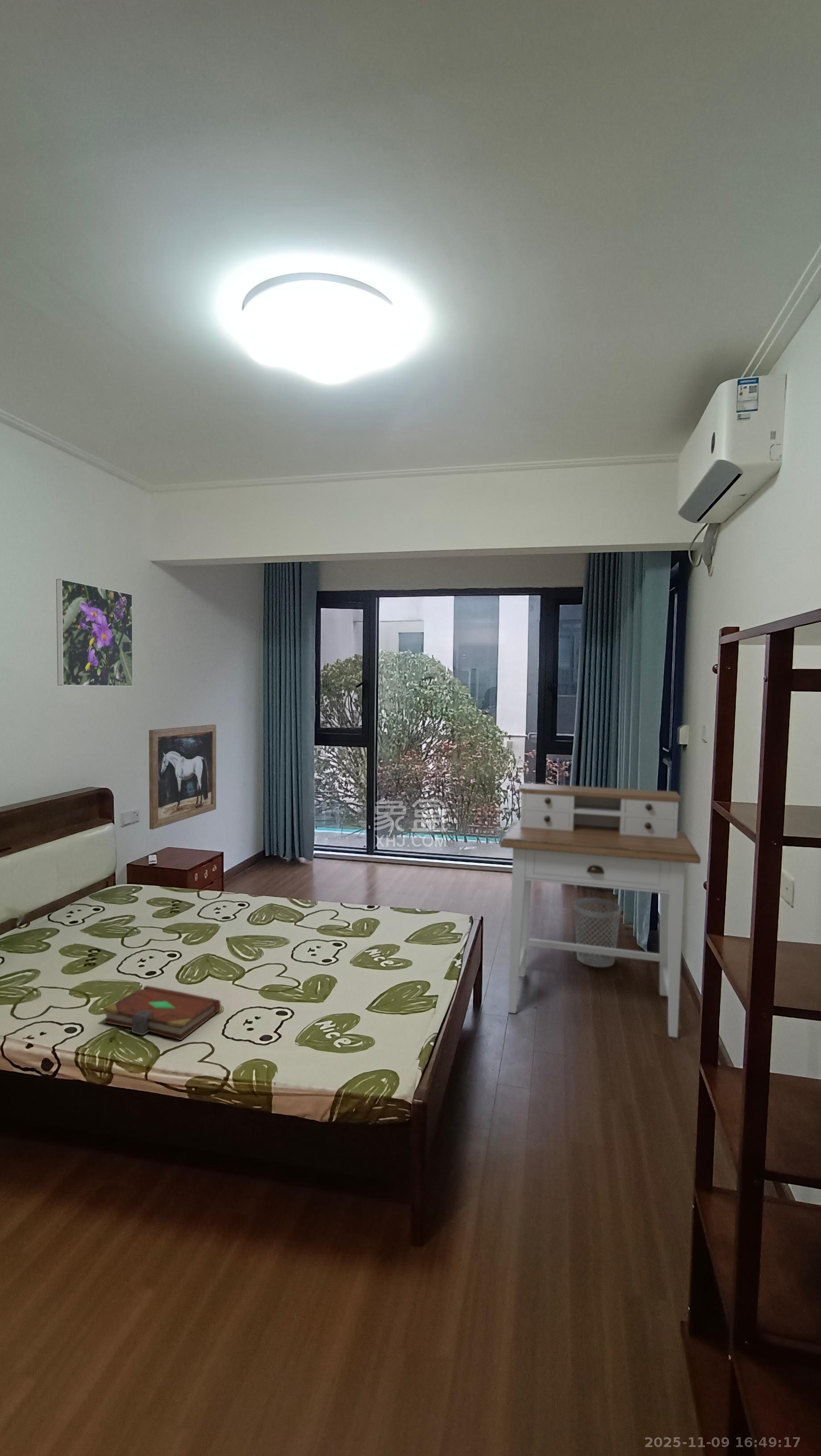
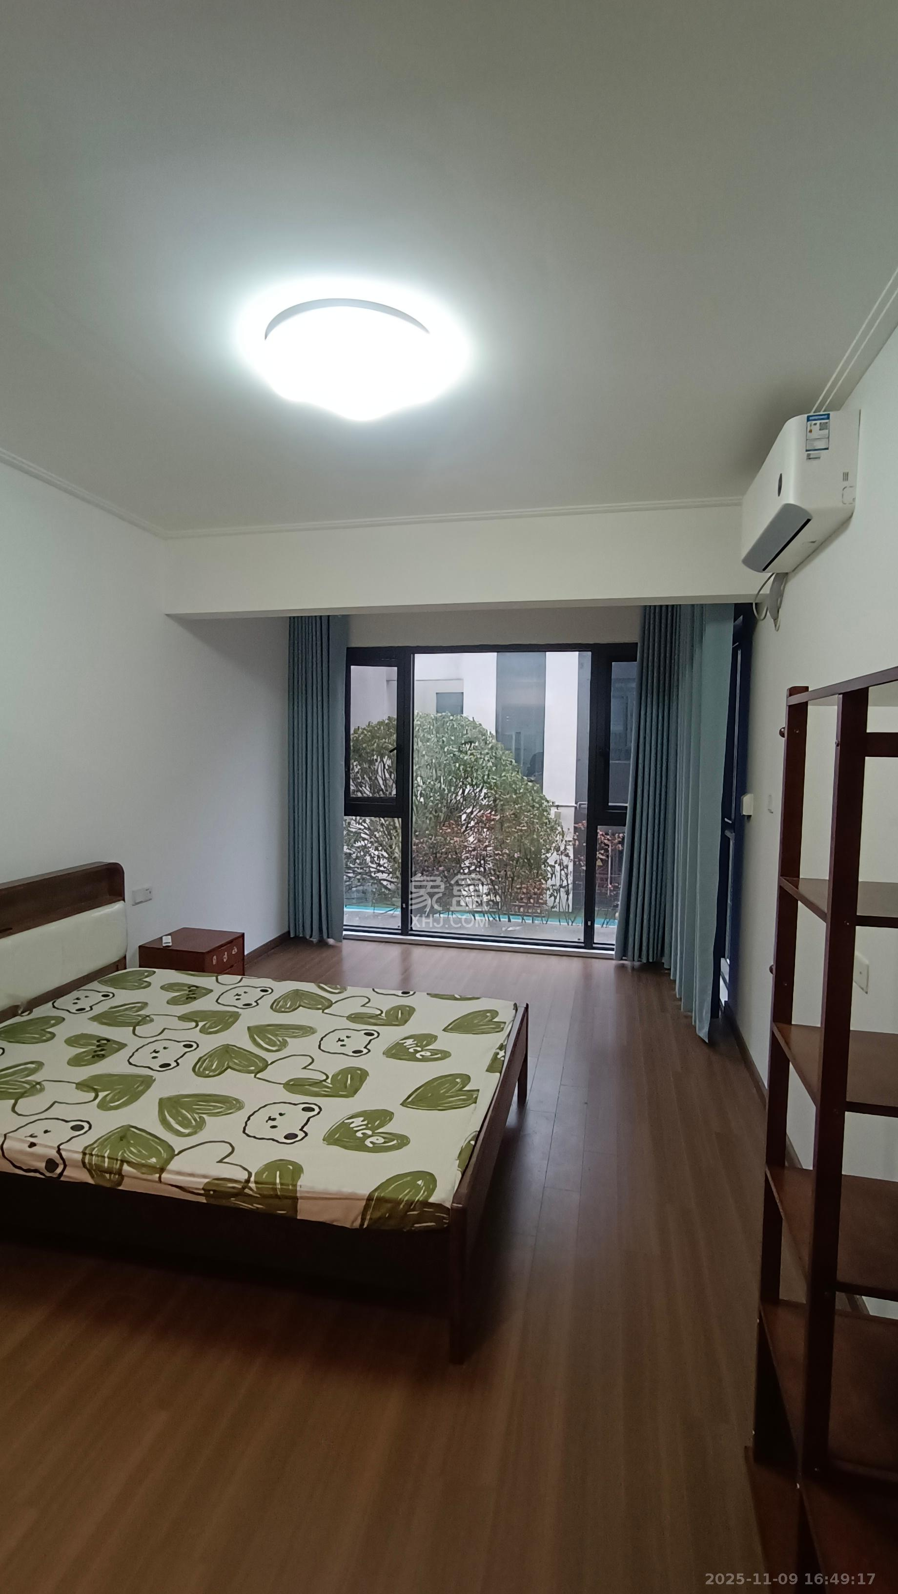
- wastebasket (596, 932)
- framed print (97, 637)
- book (163, 1009)
- desk (595, 887)
- wall art (185, 773)
